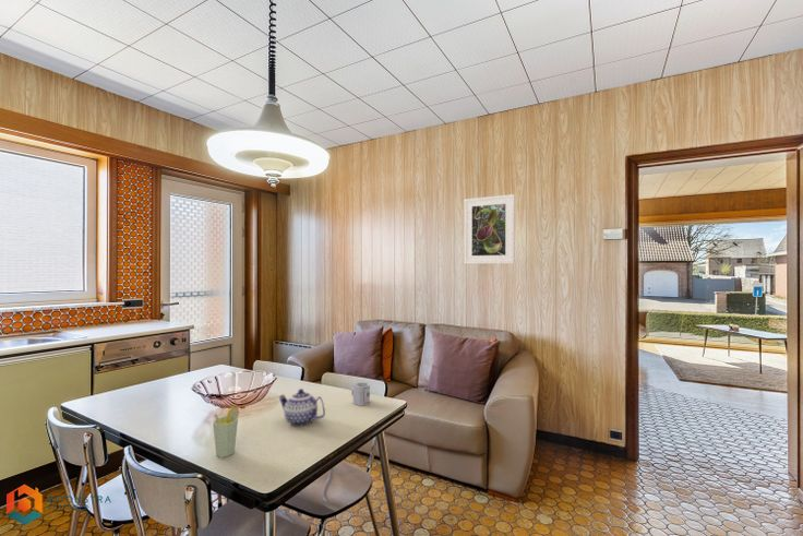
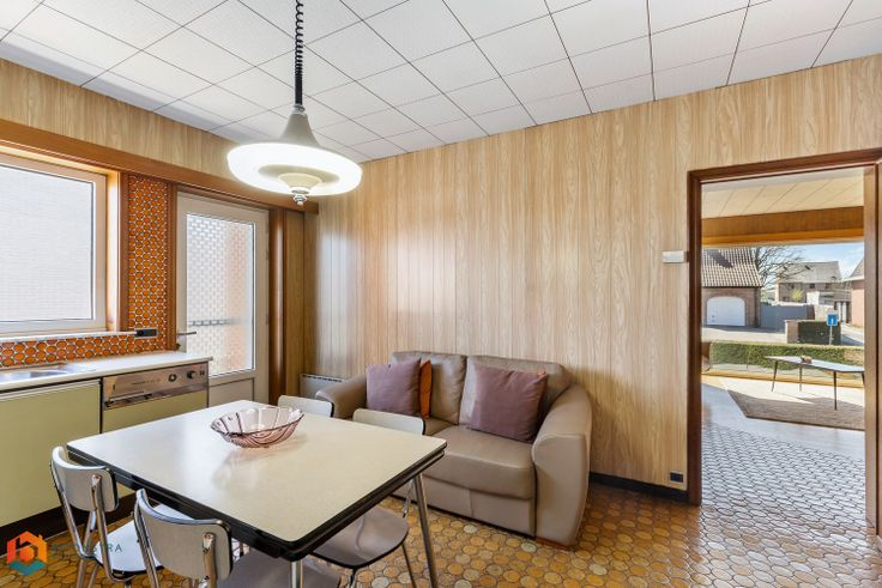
- cup (227, 429)
- teapot (301, 405)
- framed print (488, 230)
- cup (360, 393)
